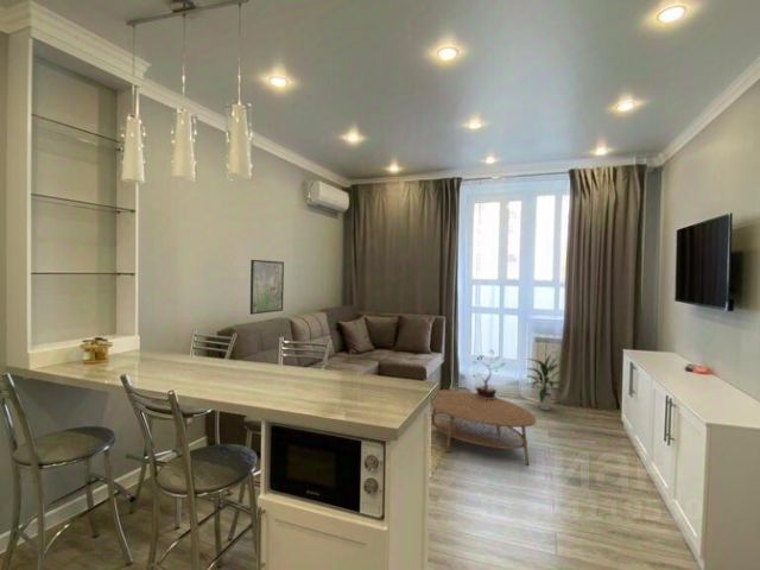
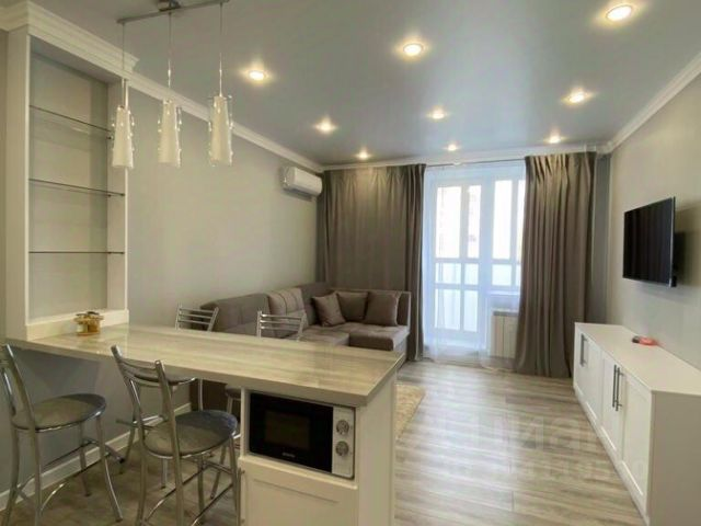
- potted plant (489, 374)
- indoor plant (544, 381)
- coffee table (474, 423)
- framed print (267, 286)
